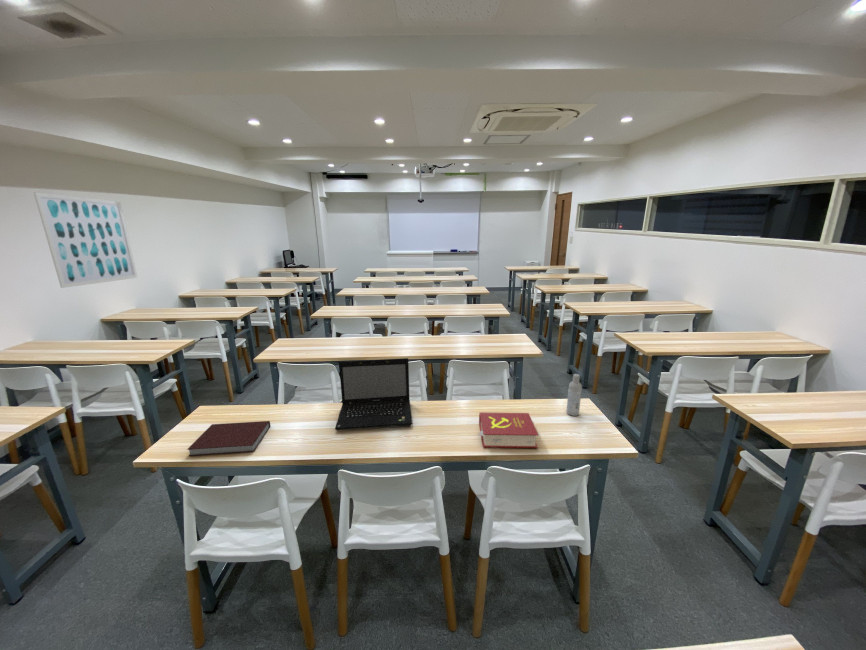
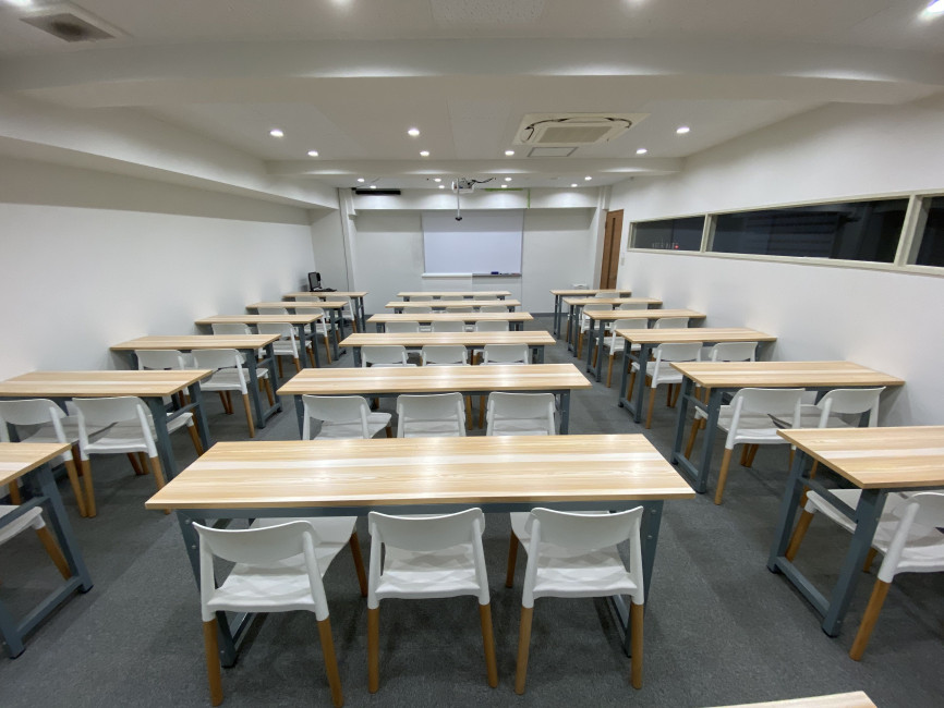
- wall art (93, 241)
- bottle (574, 394)
- book (506, 428)
- notebook (231, 437)
- laptop (374, 392)
